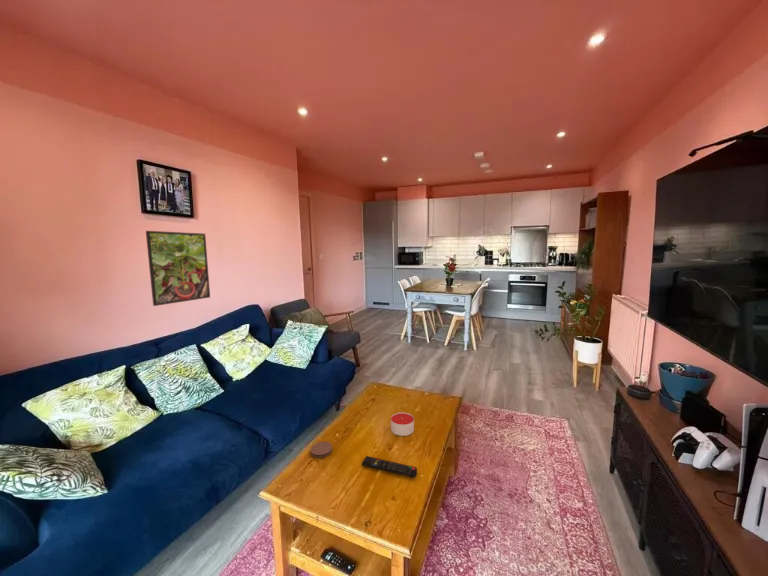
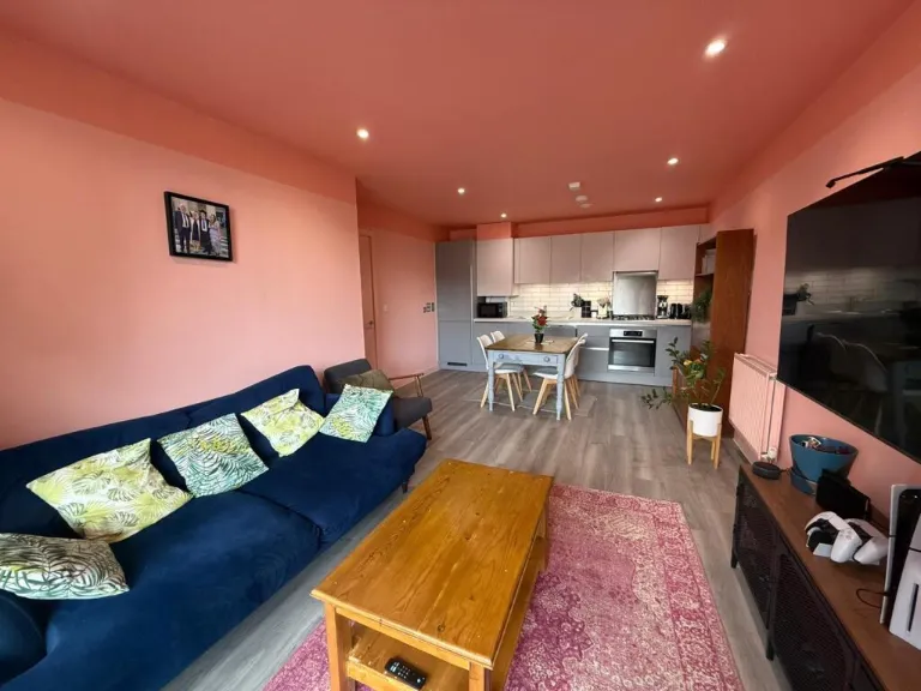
- remote control (389, 467)
- coaster (321, 449)
- candle (402, 423)
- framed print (180, 267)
